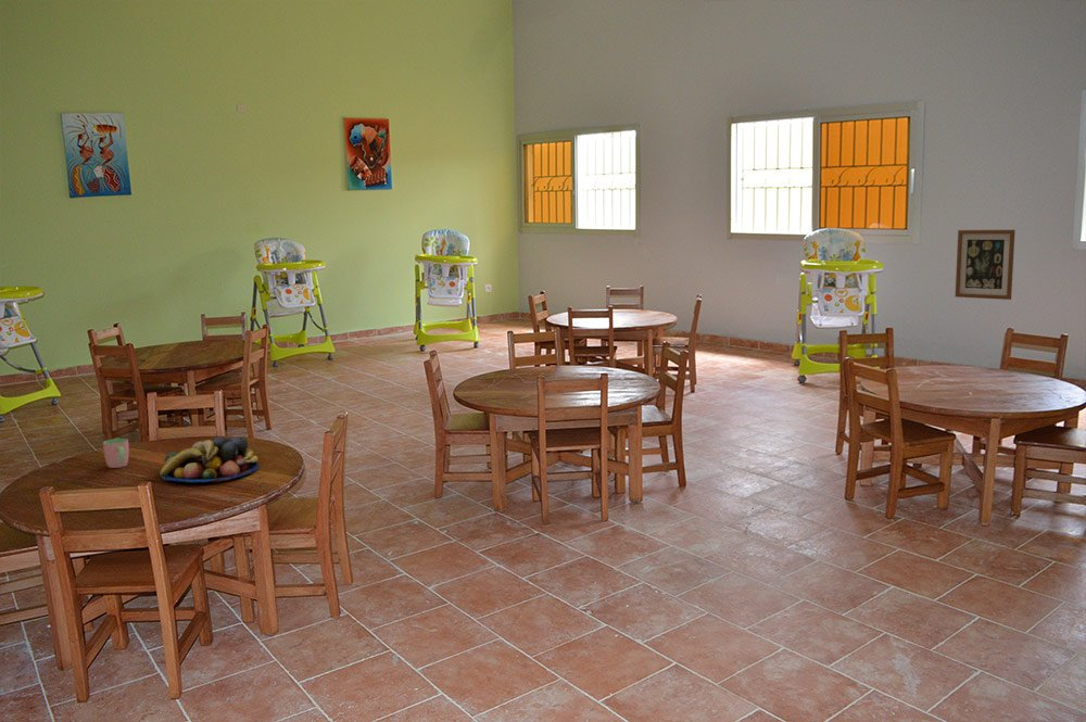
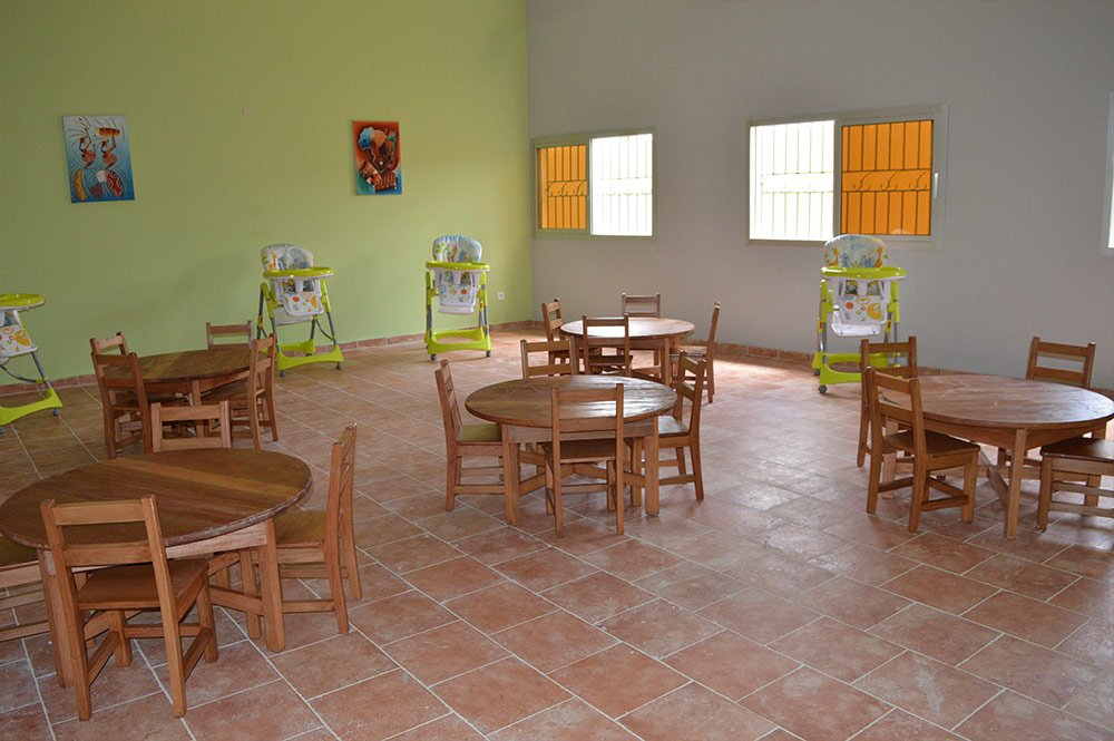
- fruit bowl (210, 454)
- cup (117, 454)
- wall art (984, 264)
